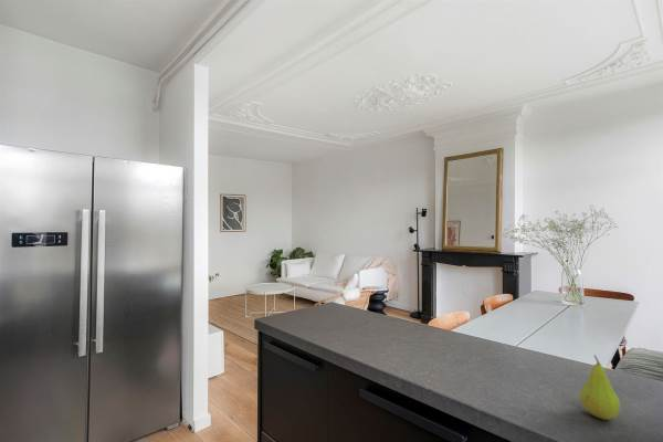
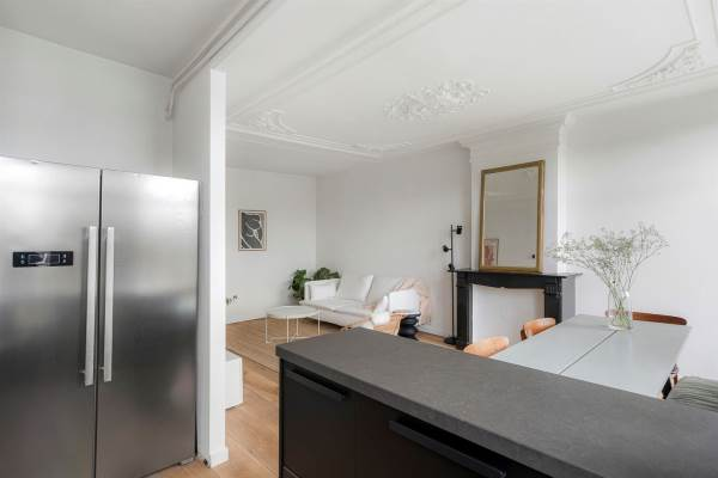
- fruit (599, 386)
